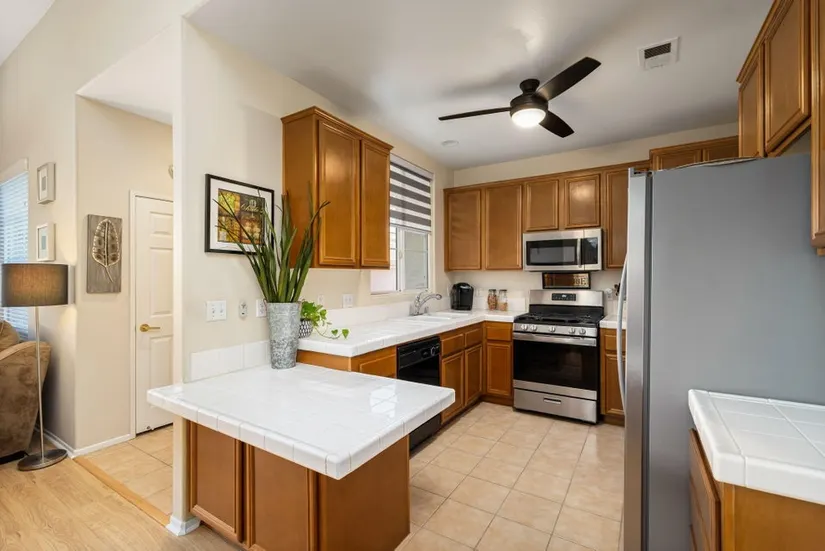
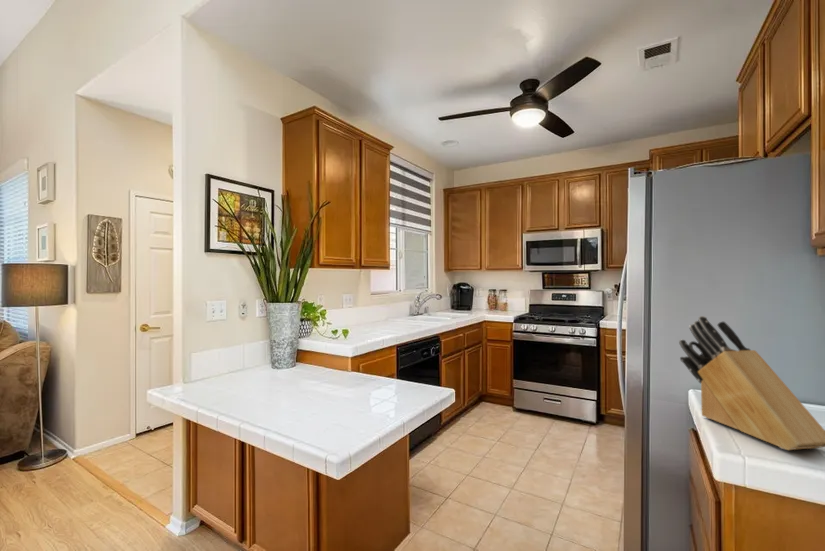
+ knife block (743, 373)
